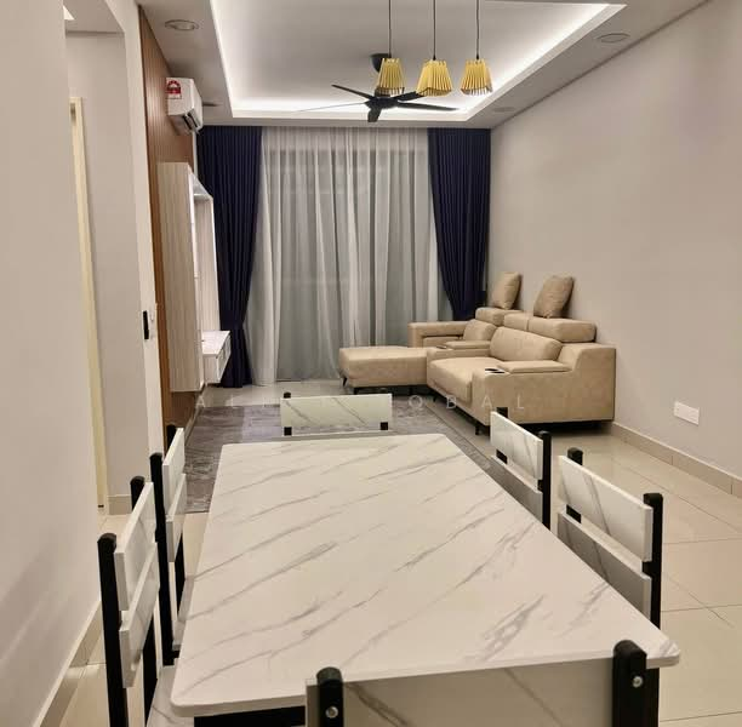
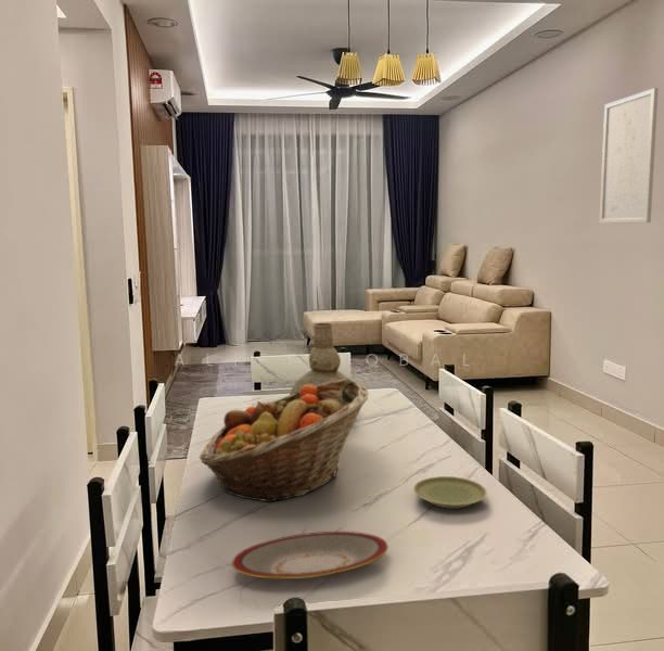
+ plate (311, 559)
+ plate (449, 494)
+ vase (322, 370)
+ fruit basket (286, 432)
+ wall art (626, 161)
